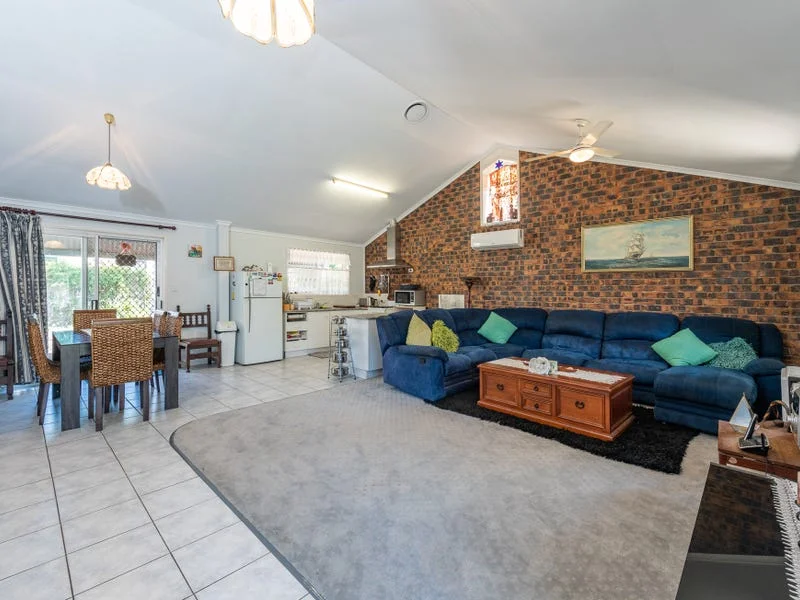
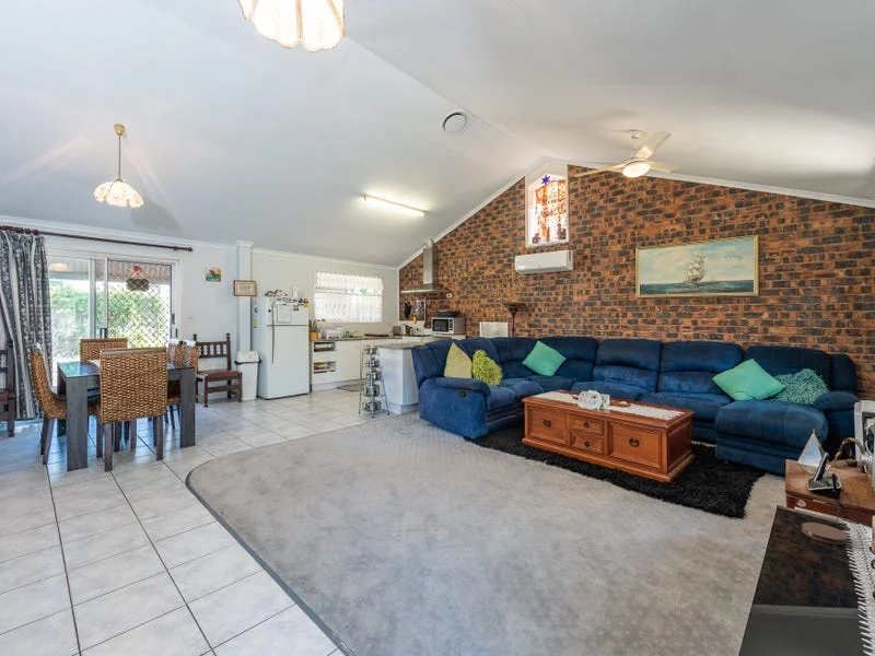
+ coaster (824, 532)
